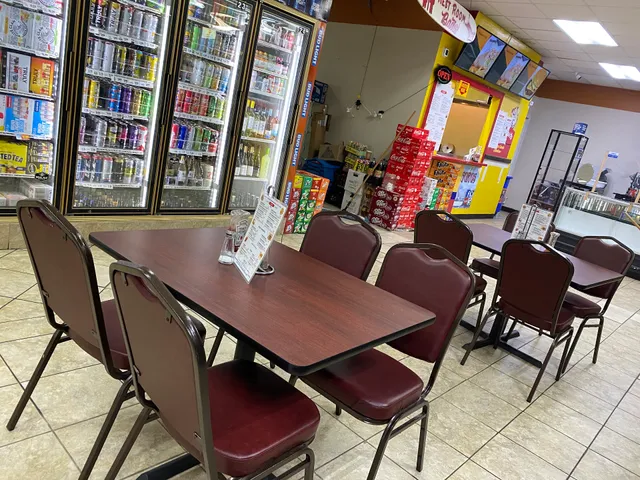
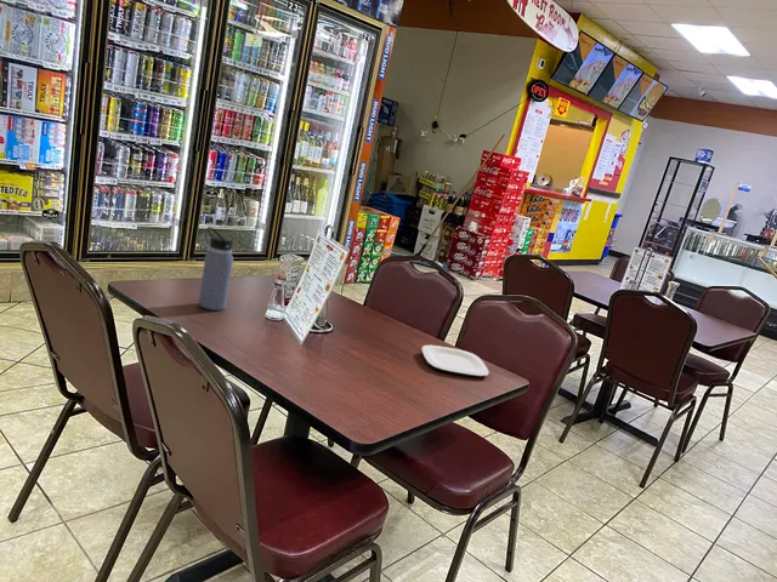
+ plate (454, 361)
+ water bottle (216, 267)
